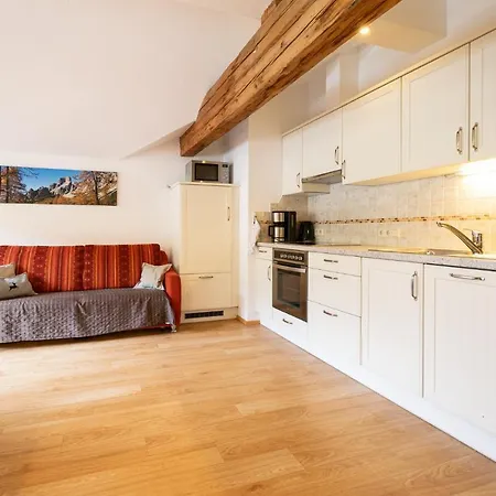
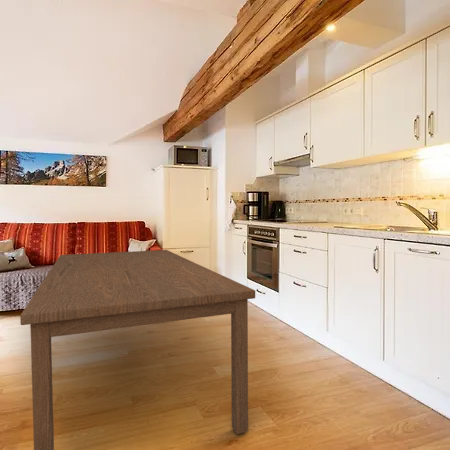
+ dining table (128, 317)
